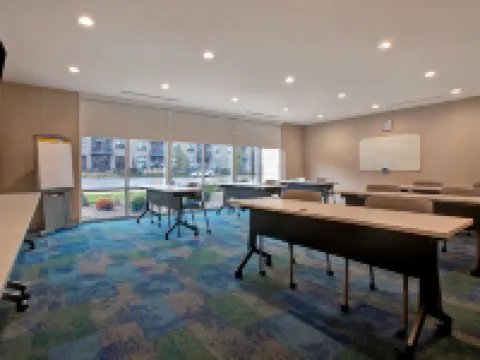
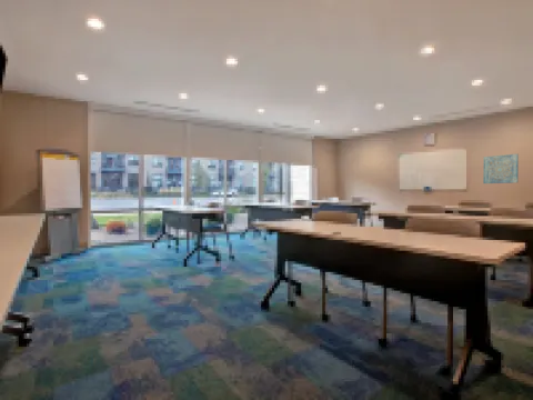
+ wall art (500, 169)
